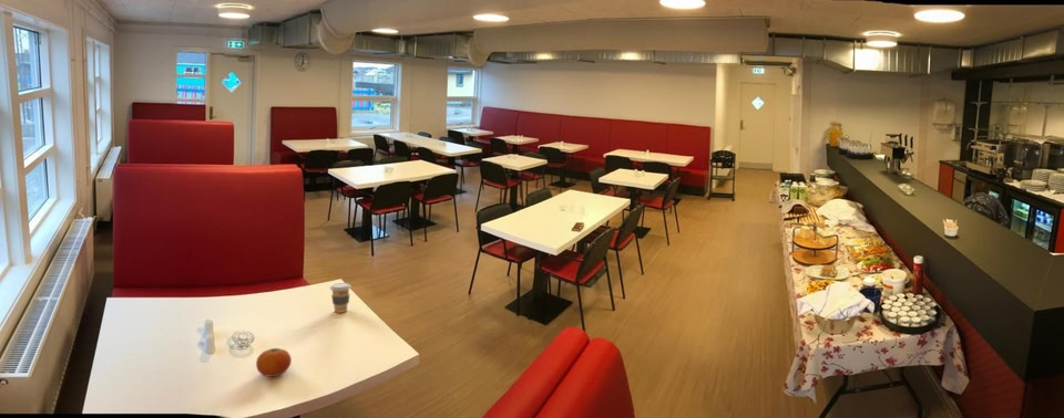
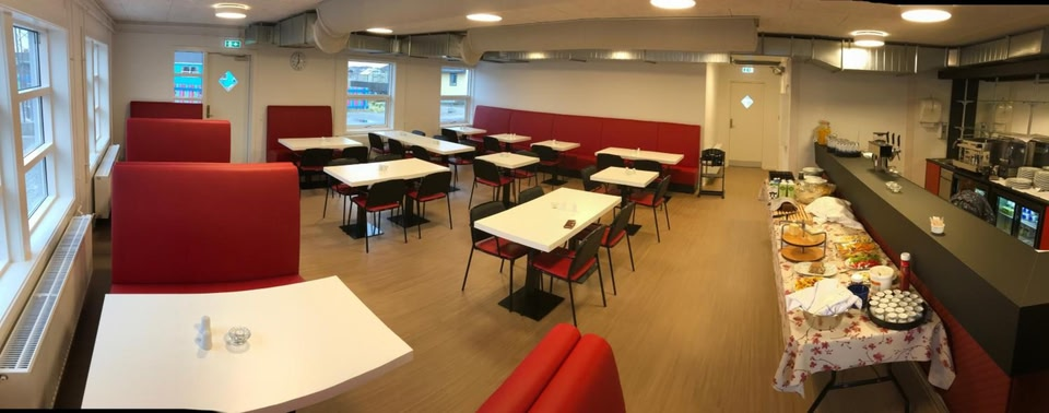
- coffee cup (340, 297)
- fruit (274, 362)
